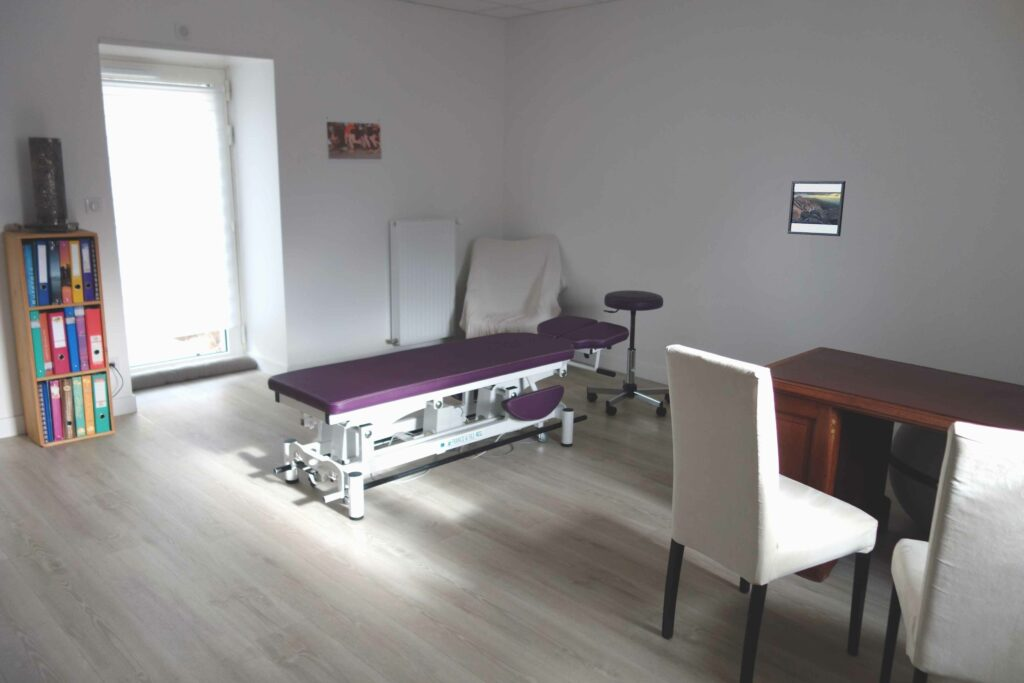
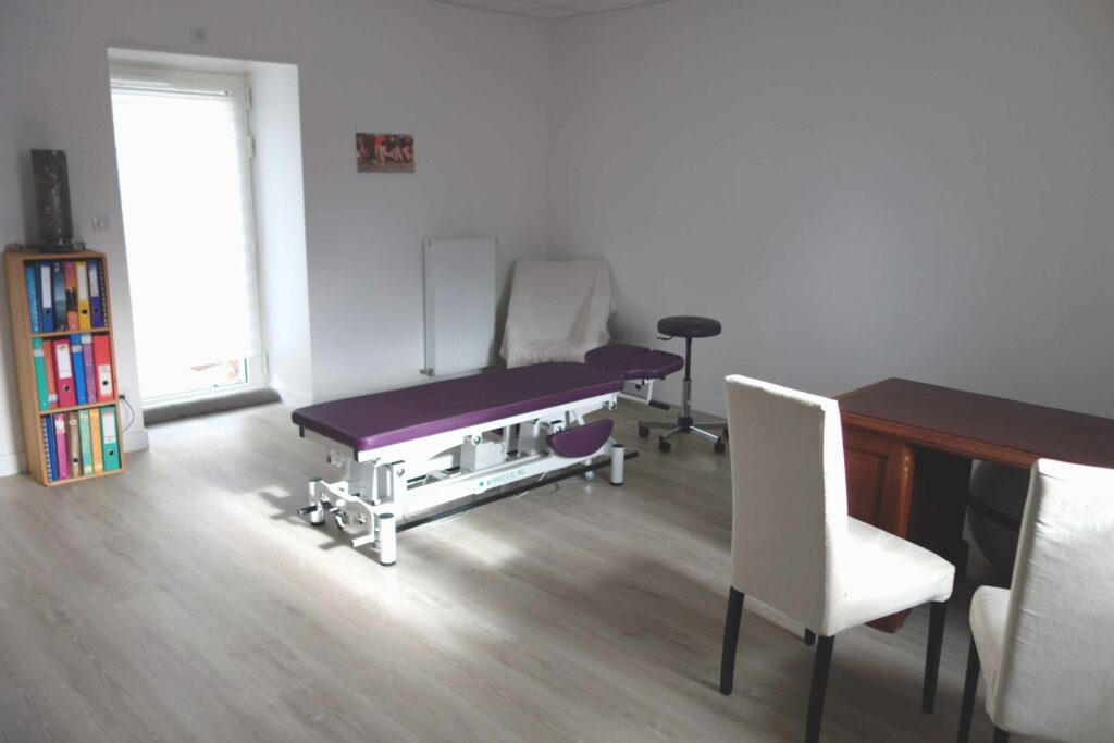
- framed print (815, 208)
